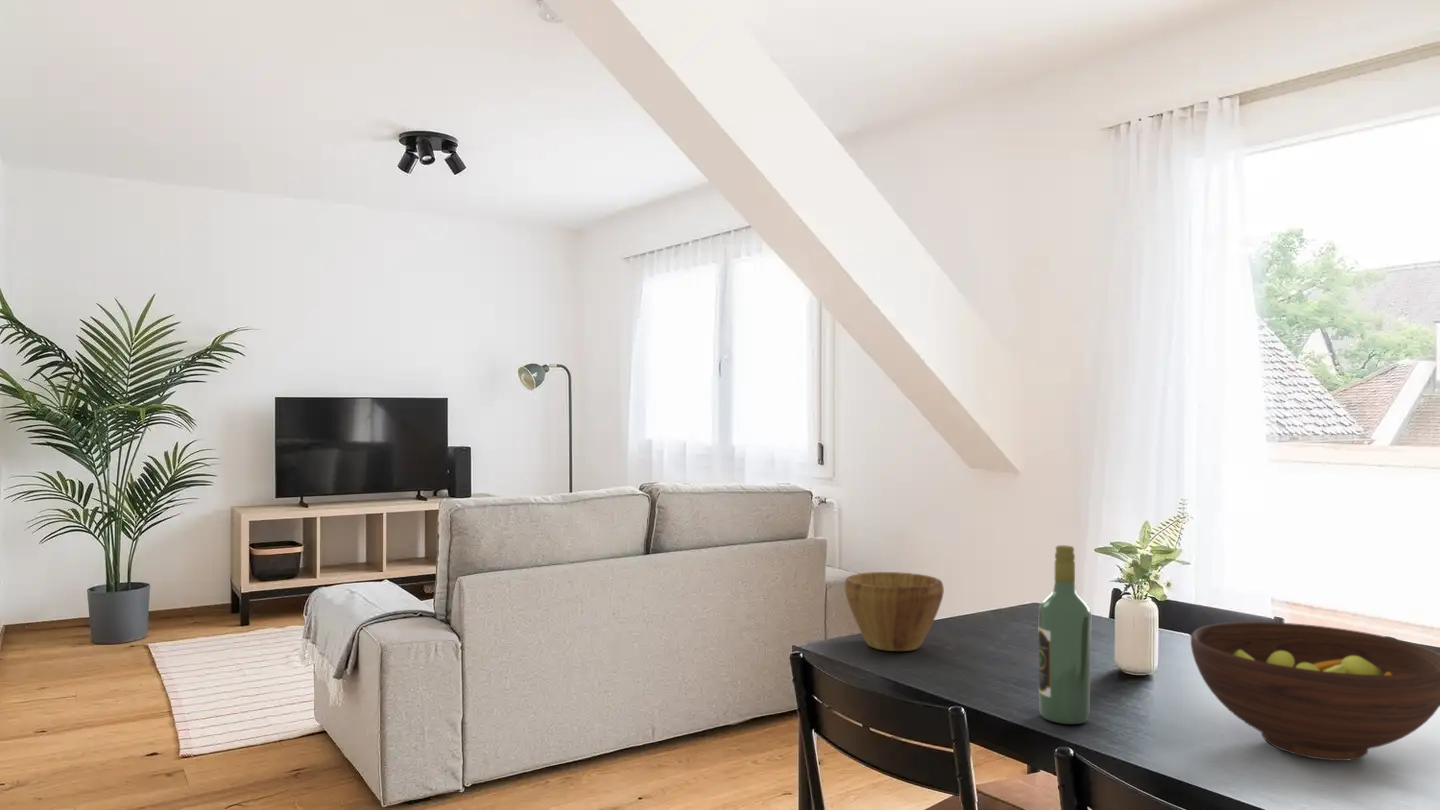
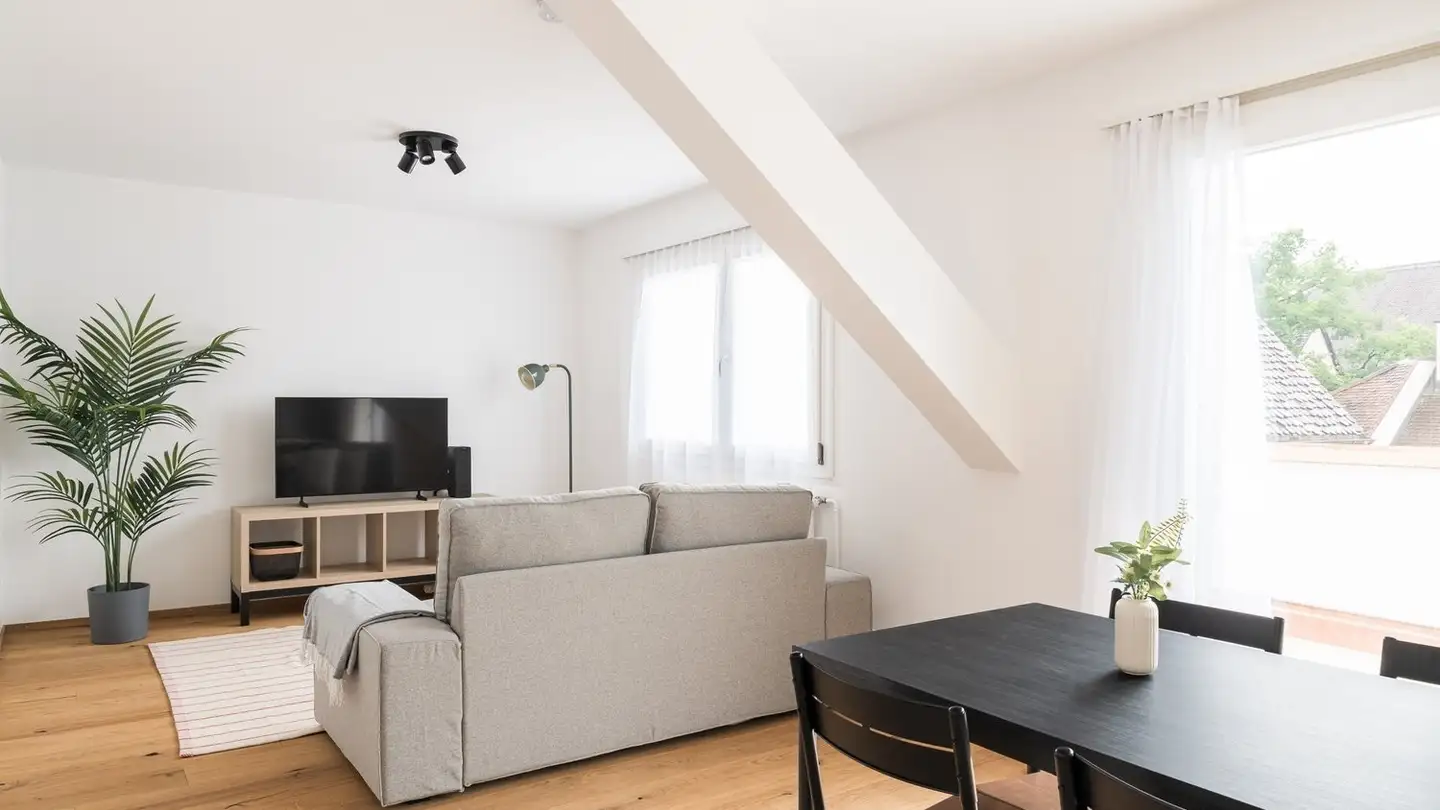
- wine bottle (1064, 632)
- fruit bowl (1313, 697)
- bowl (893, 612)
